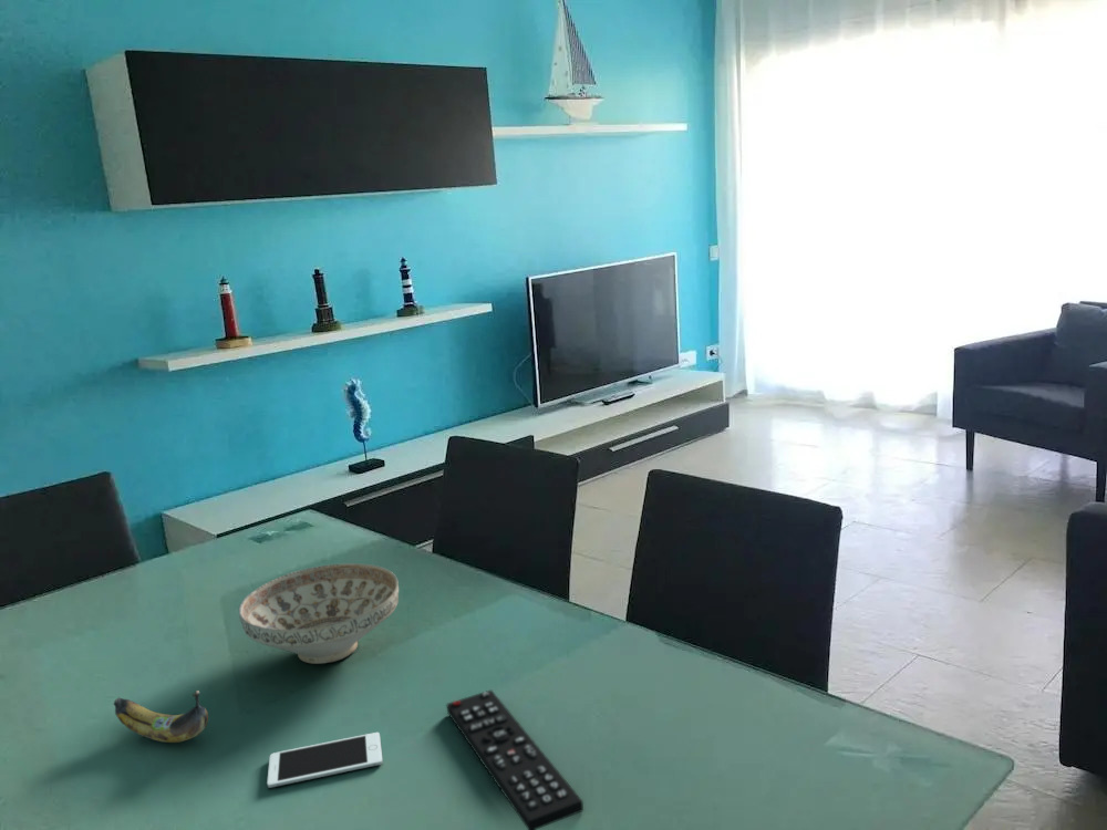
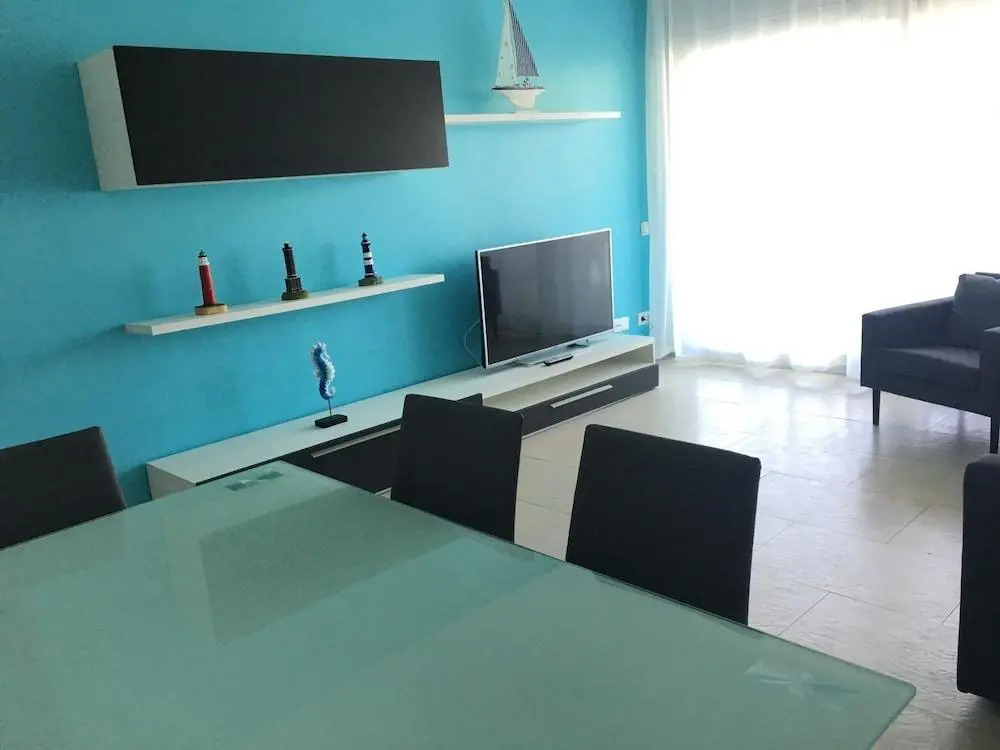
- cell phone (325, 758)
- banana (158, 713)
- decorative bowl (323, 621)
- remote control (507, 750)
